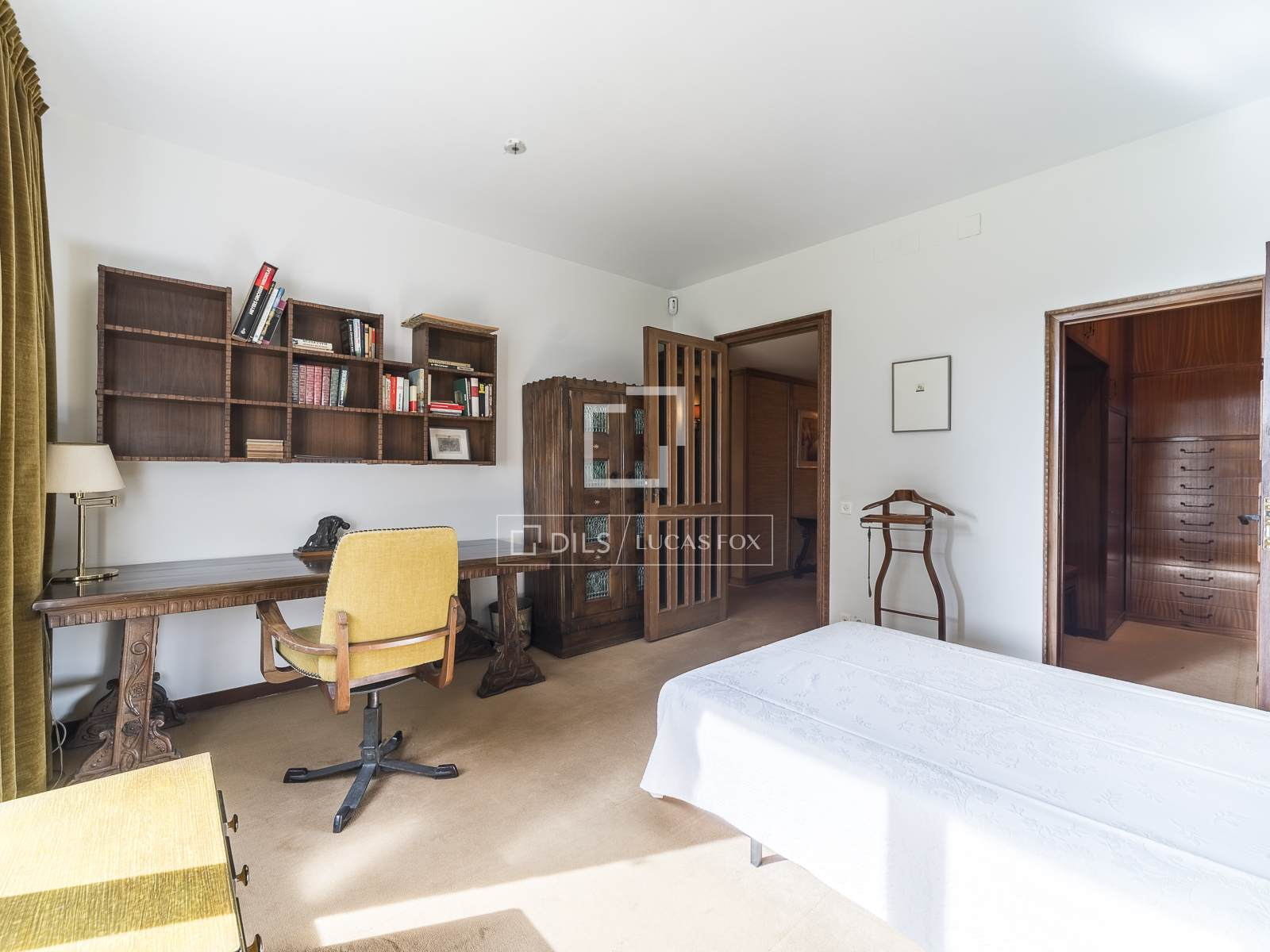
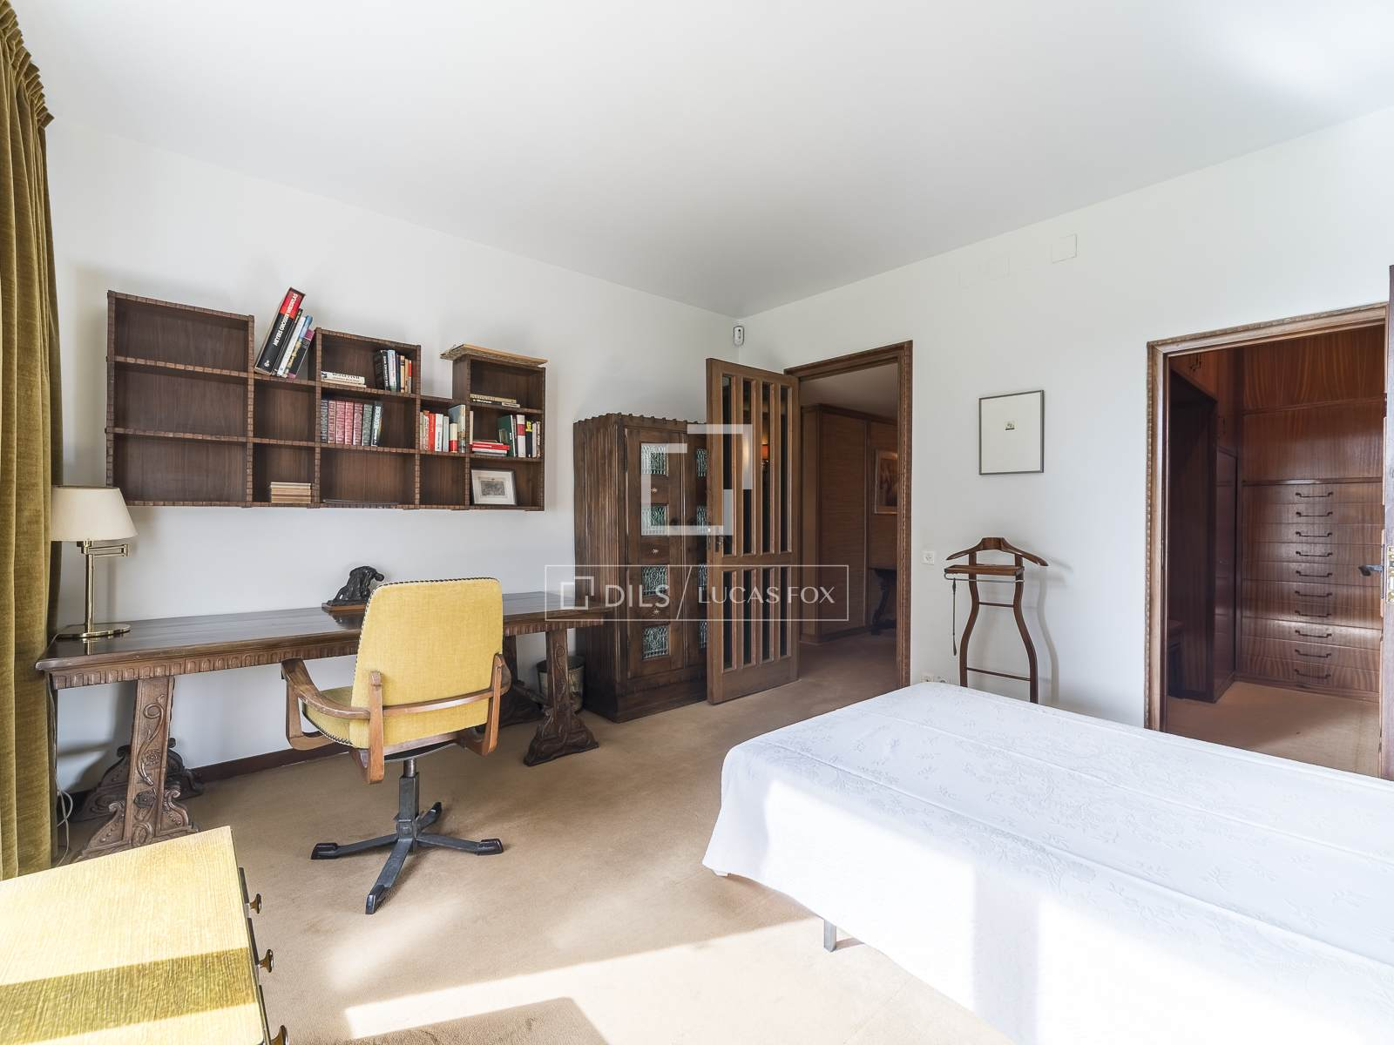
- smoke detector (514, 146)
